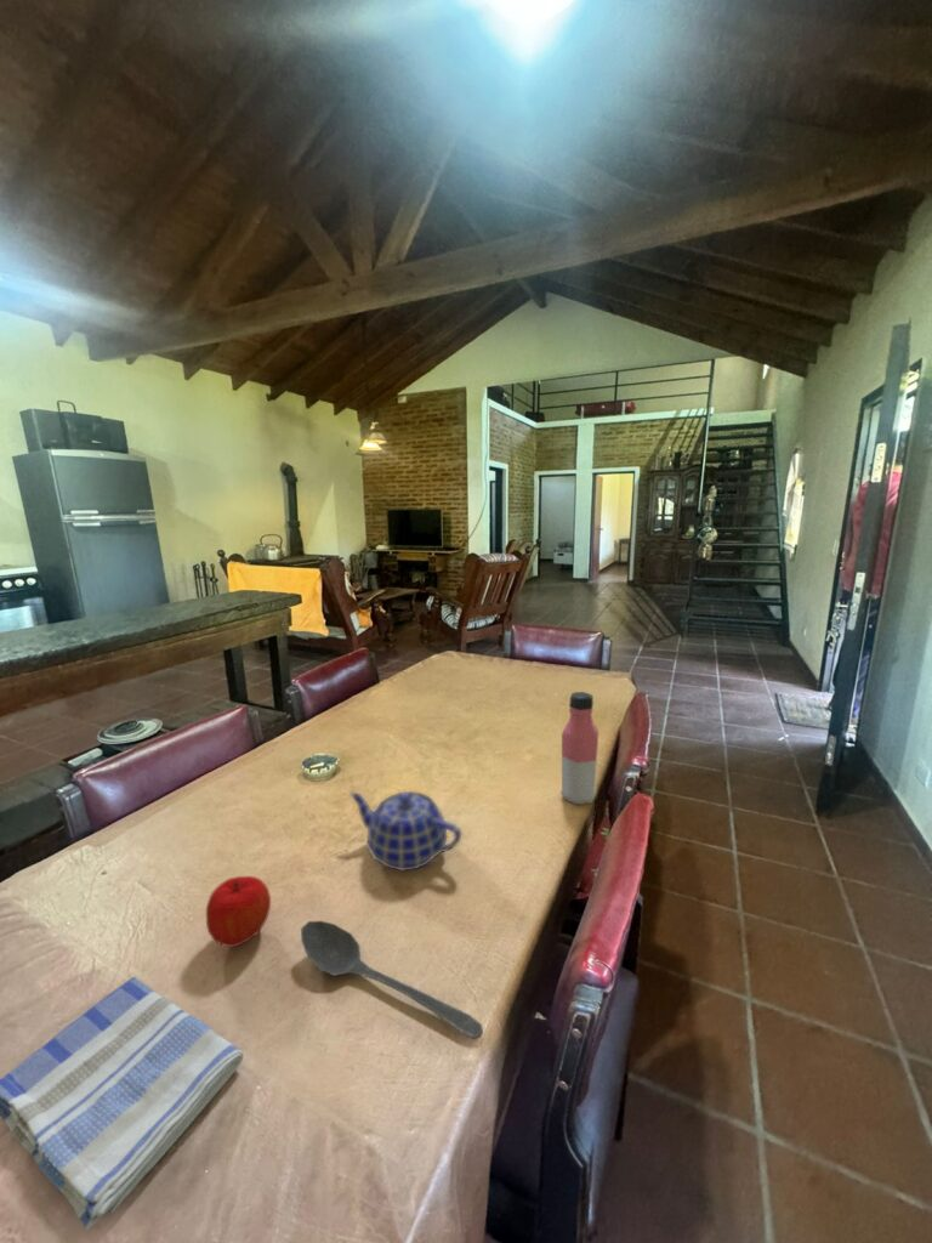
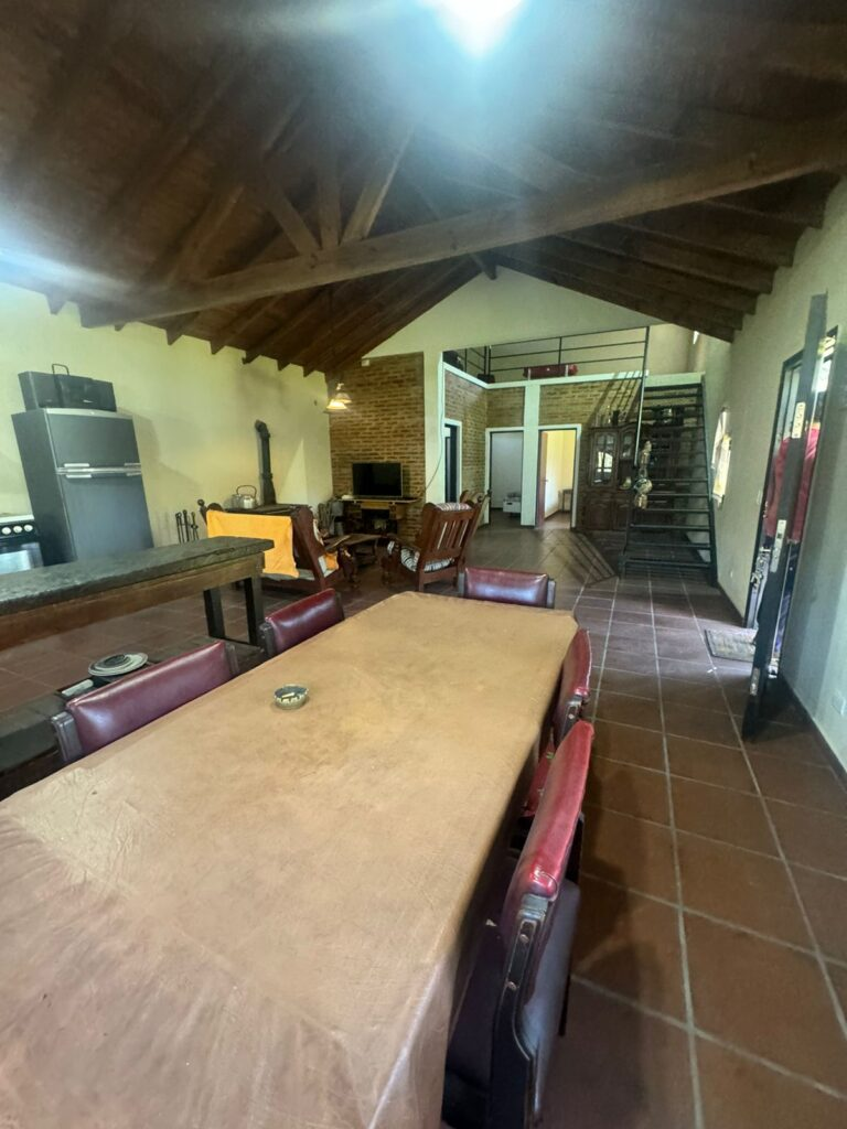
- teapot (403, 822)
- fruit (239, 908)
- stirrer (385, 975)
- dish towel (118, 1074)
- water bottle (579, 747)
